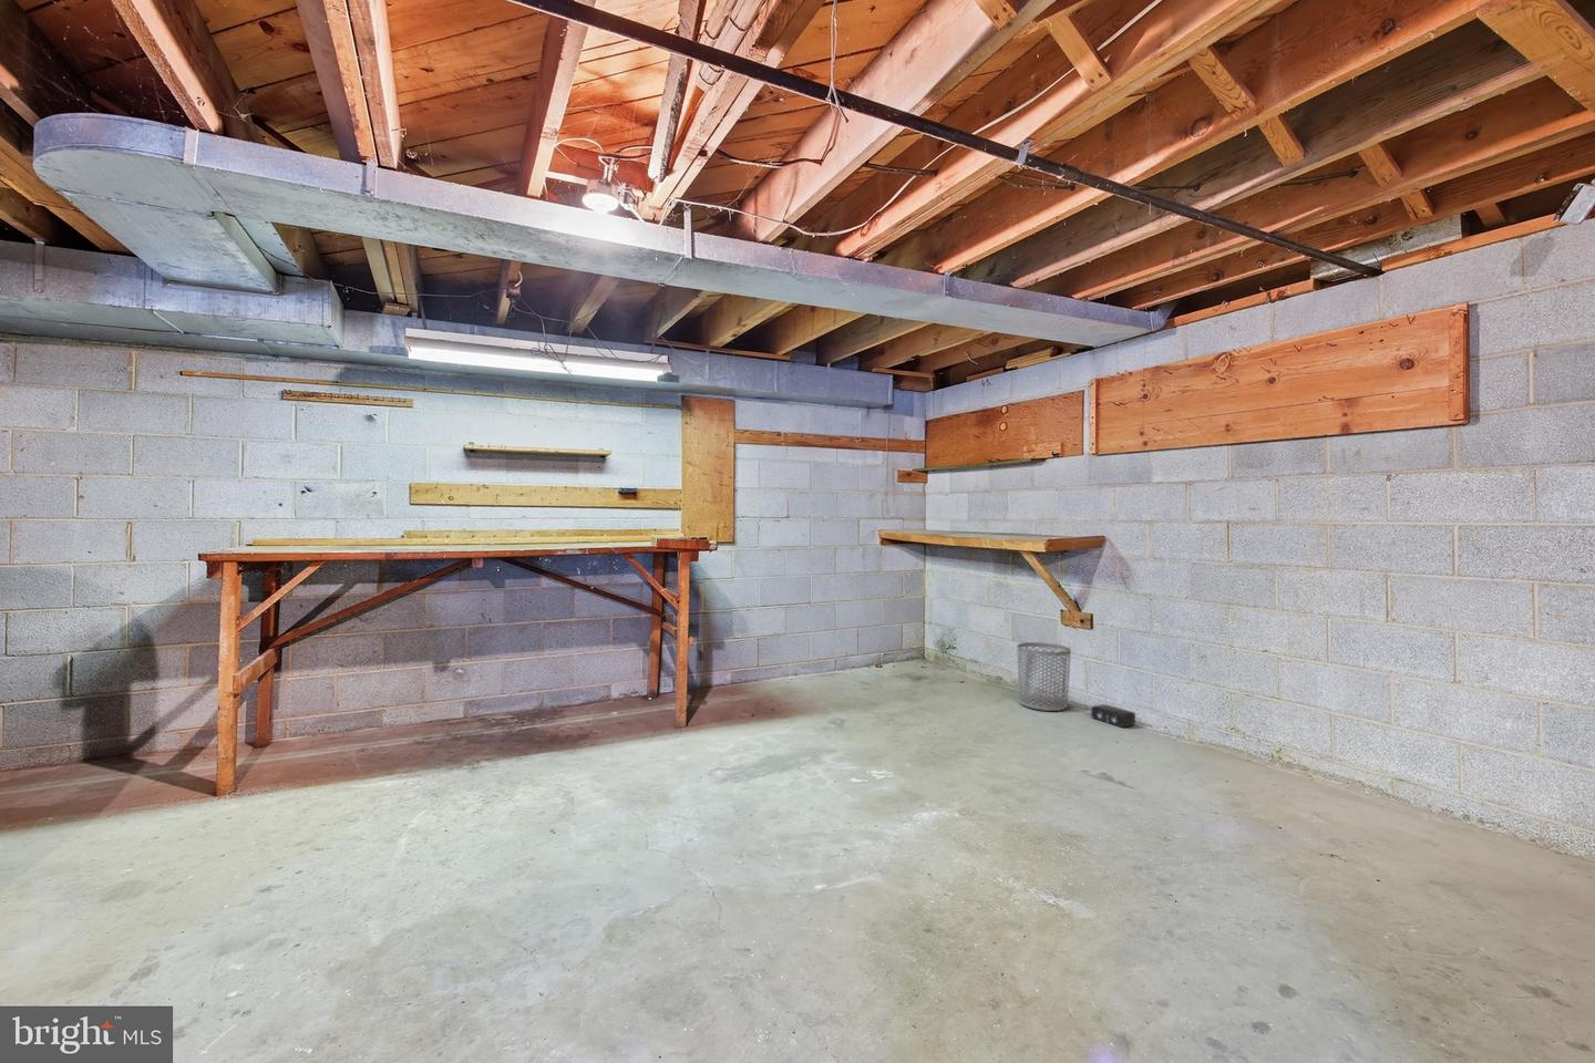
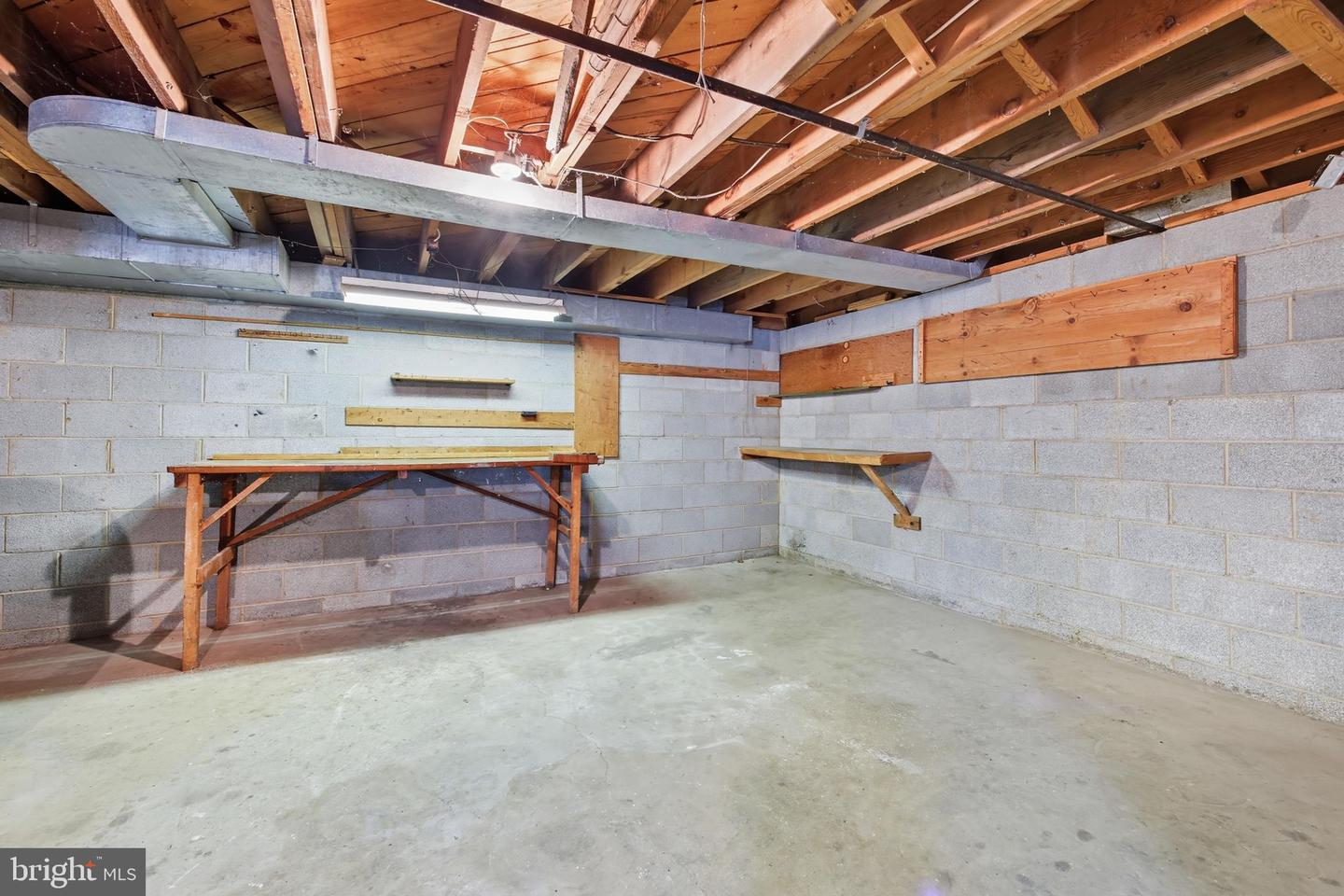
- speaker (1112, 715)
- waste bin (1042, 675)
